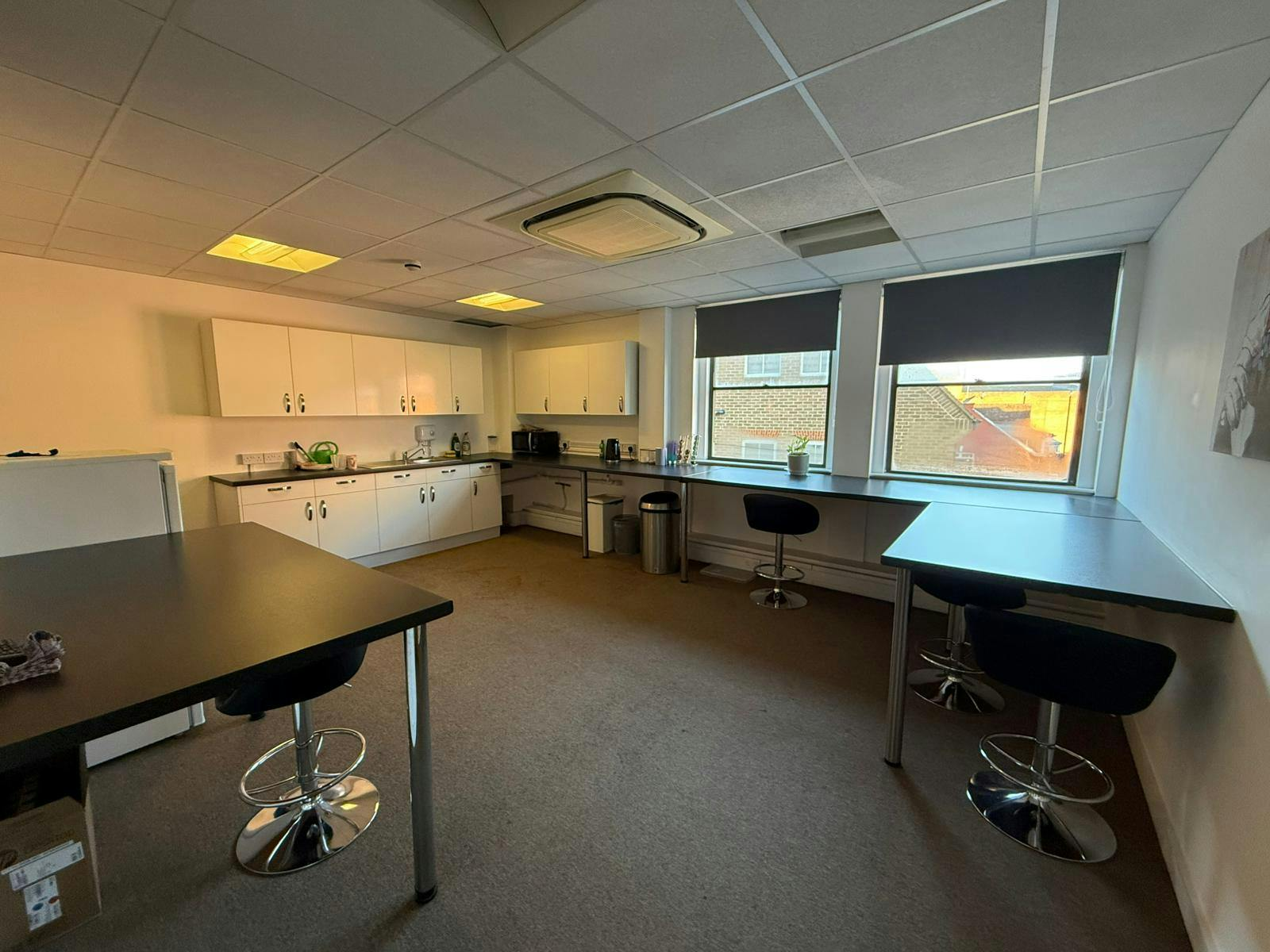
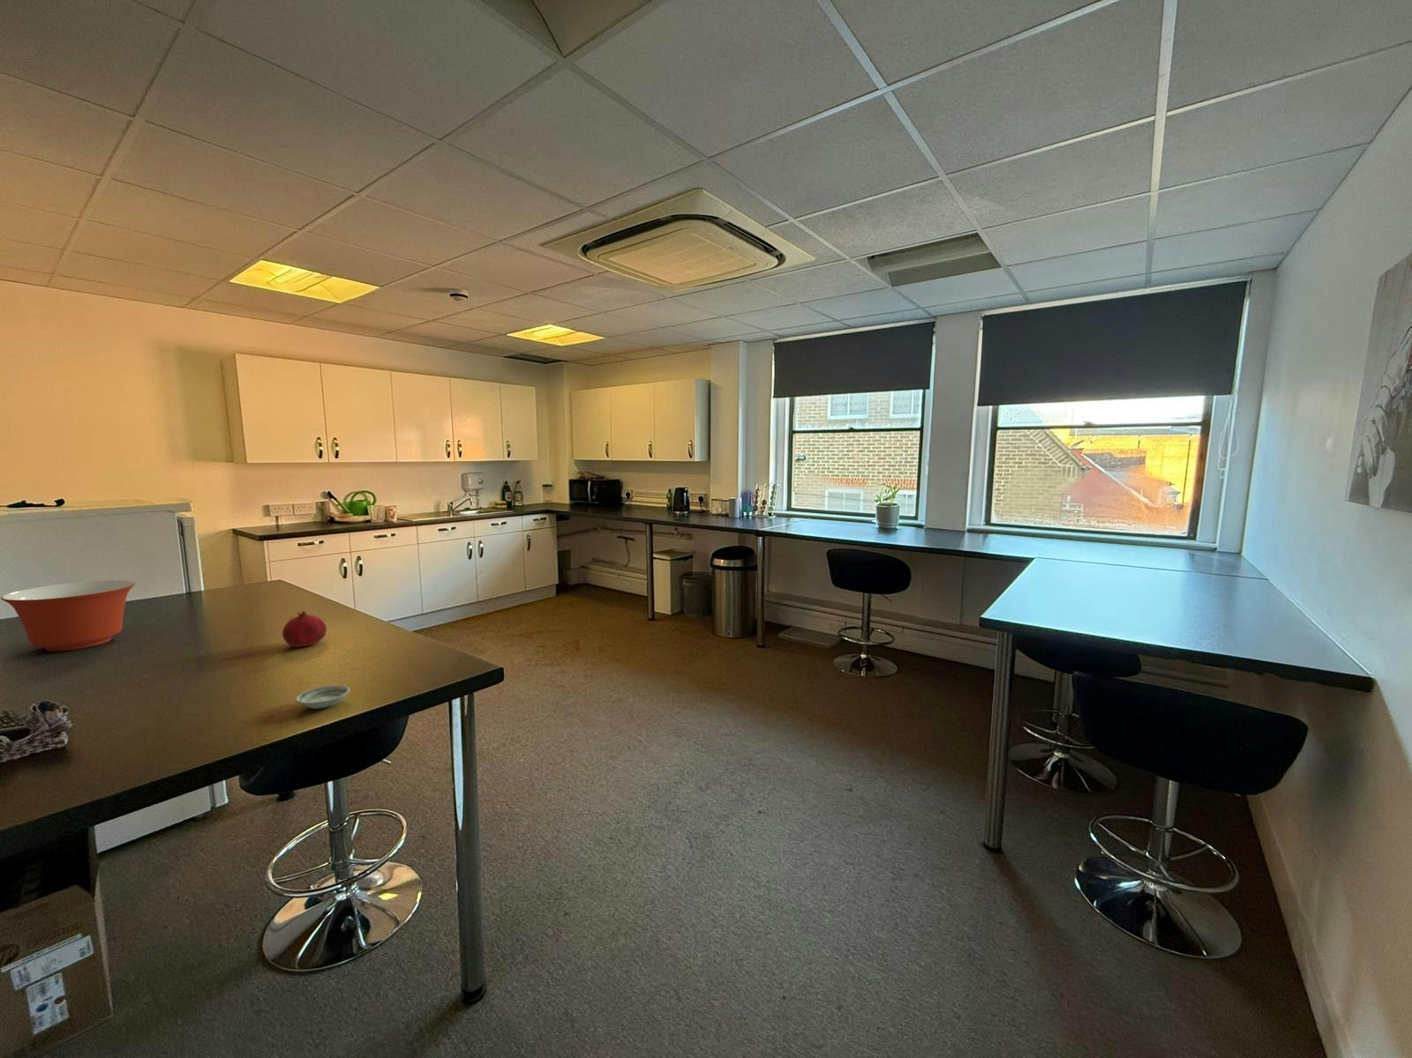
+ fruit (304, 627)
+ saucer (324, 698)
+ mixing bowl (74, 617)
